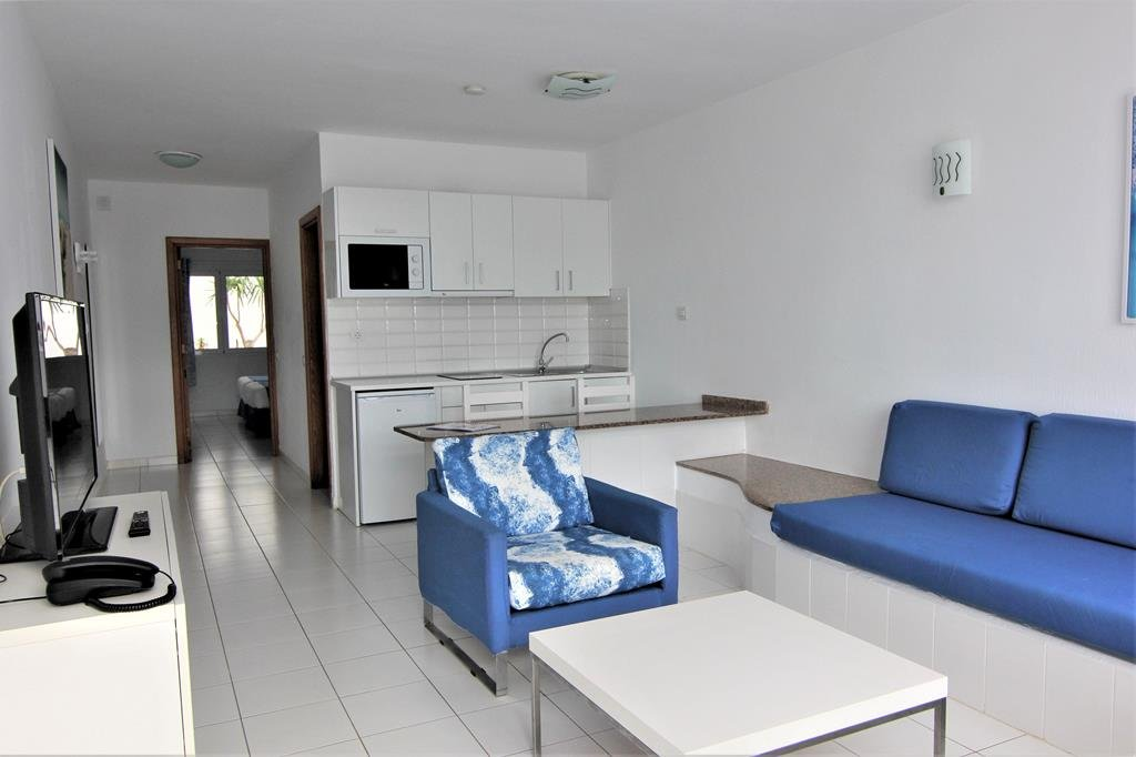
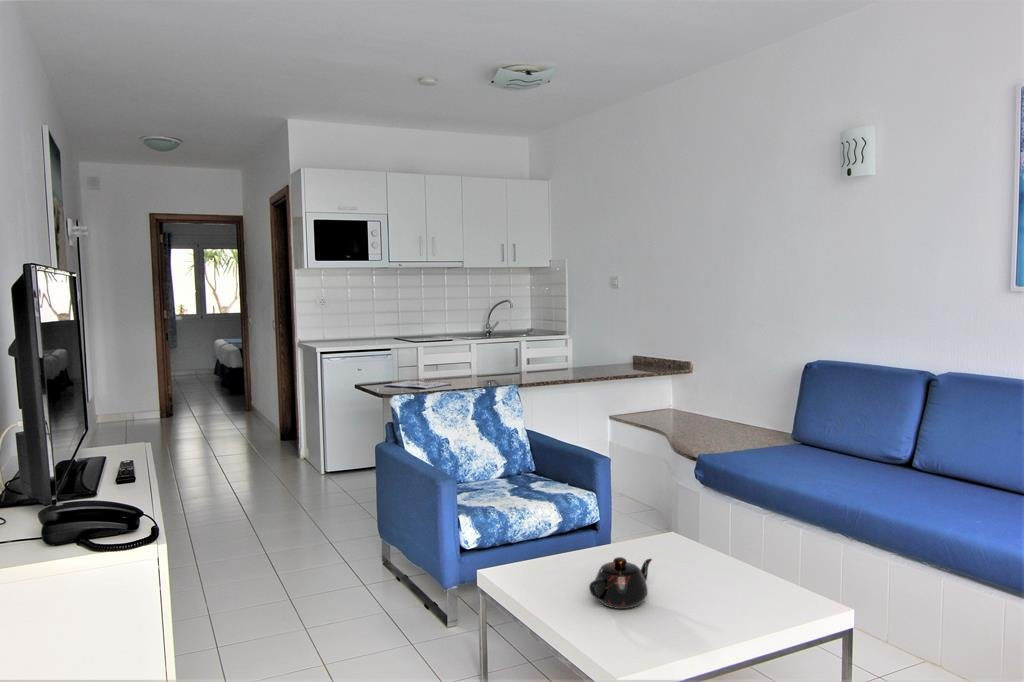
+ teapot (622, 579)
